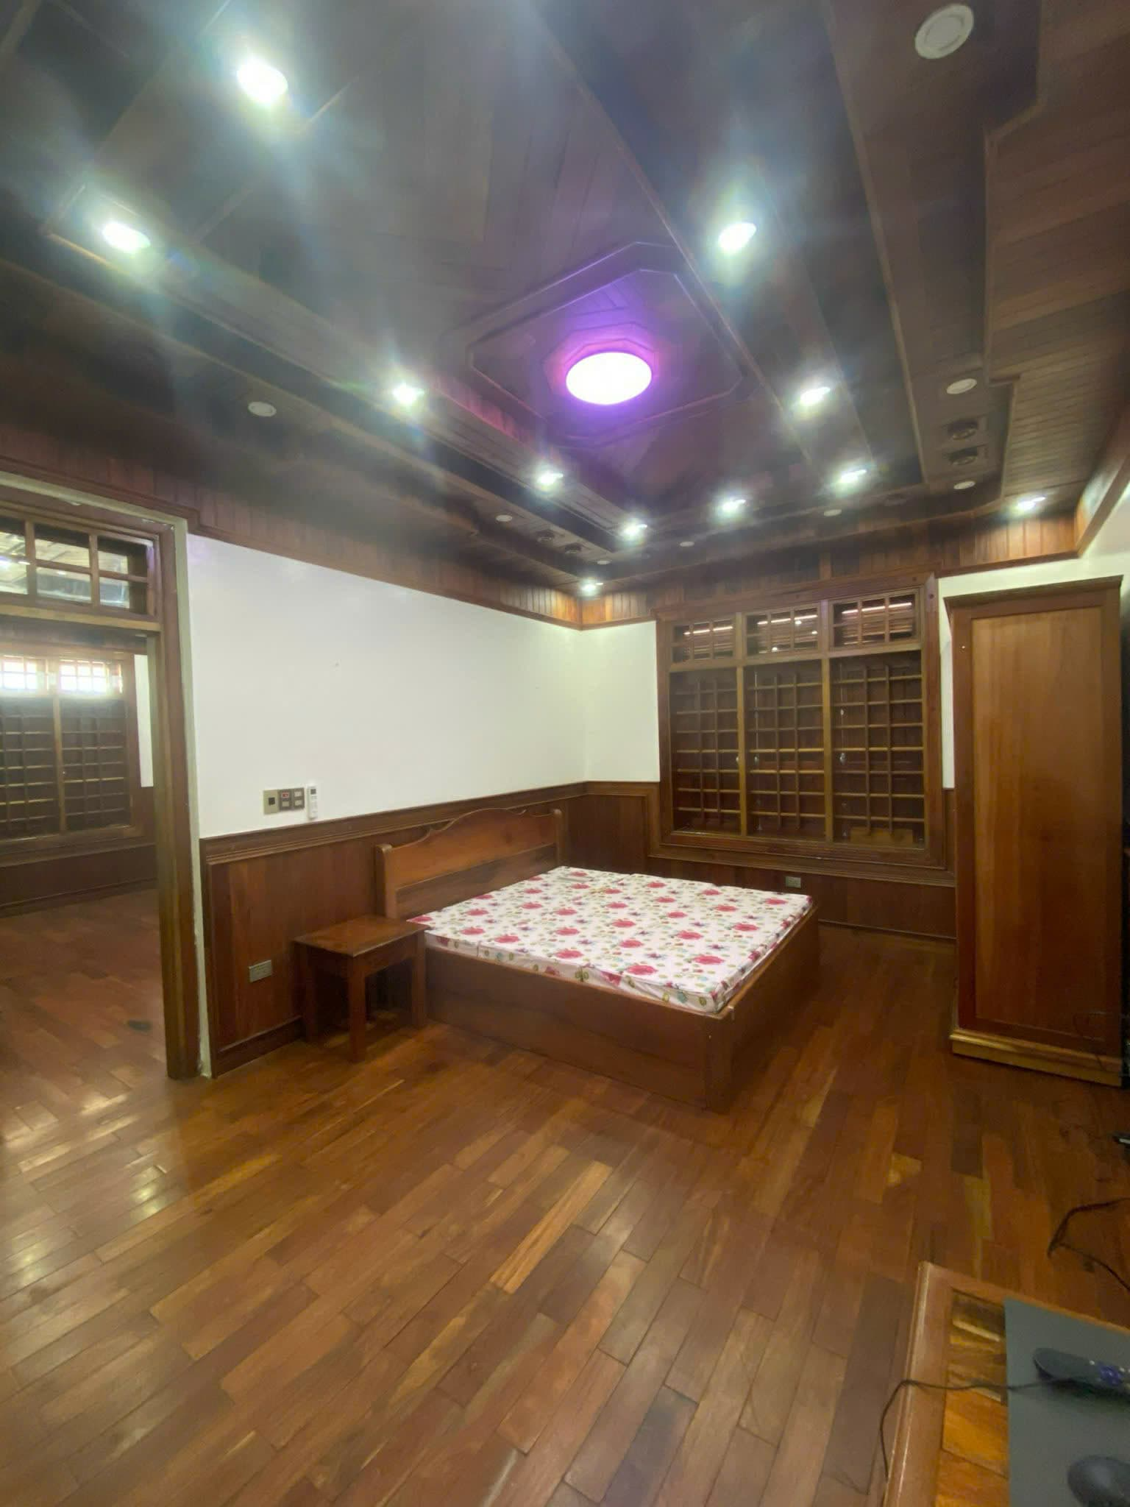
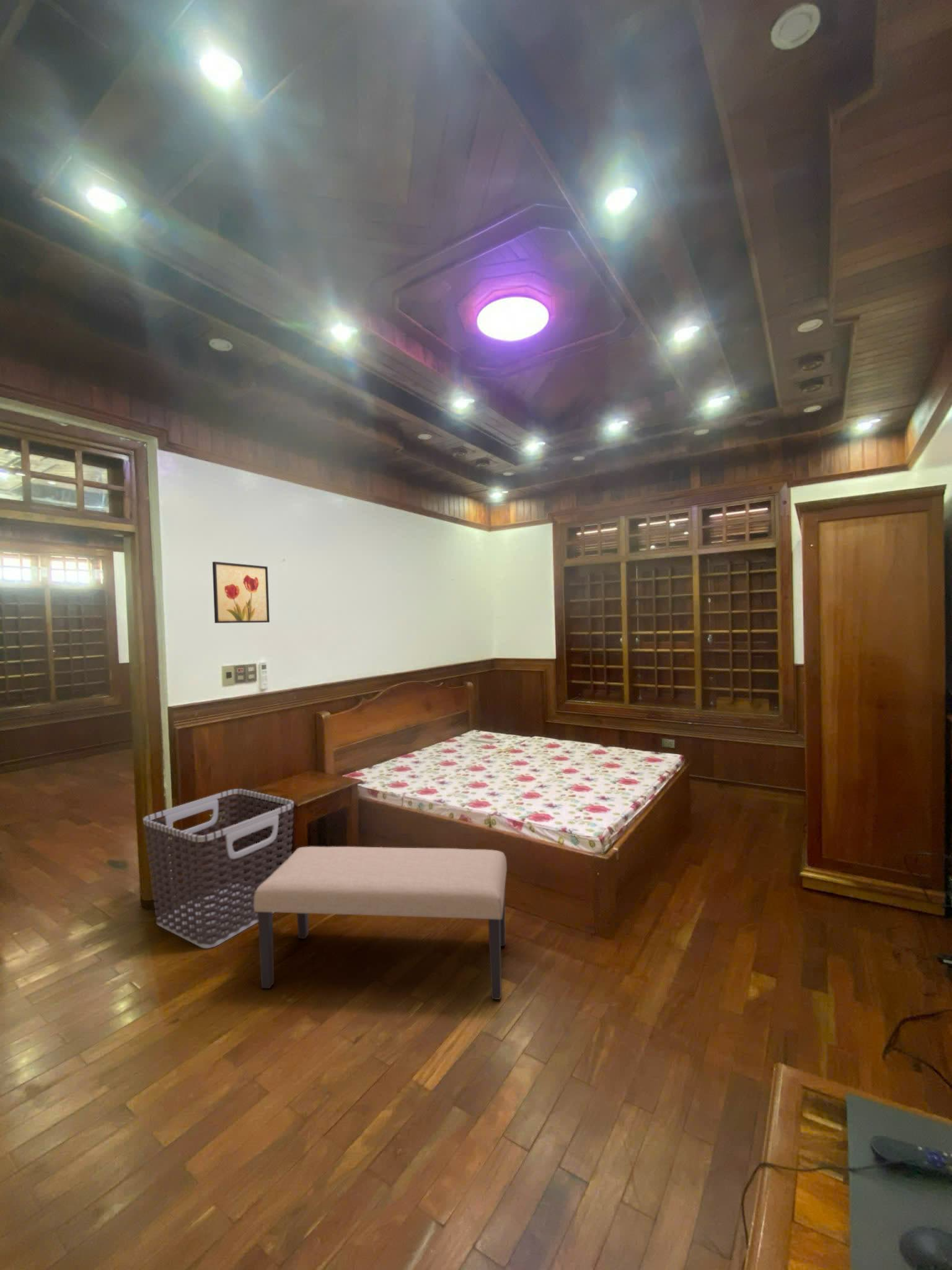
+ clothes hamper (223, 860)
+ bench (389, 913)
+ wall art (241, 593)
